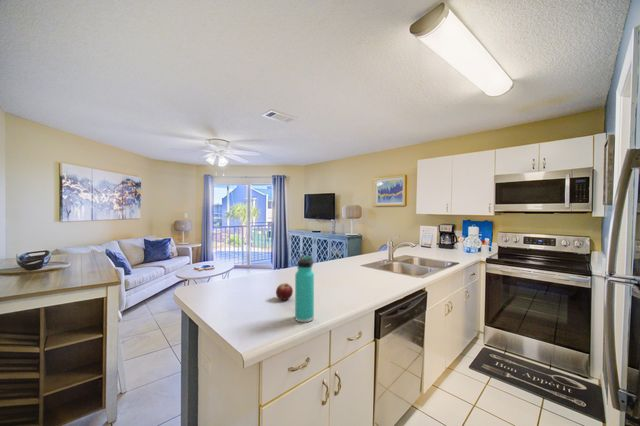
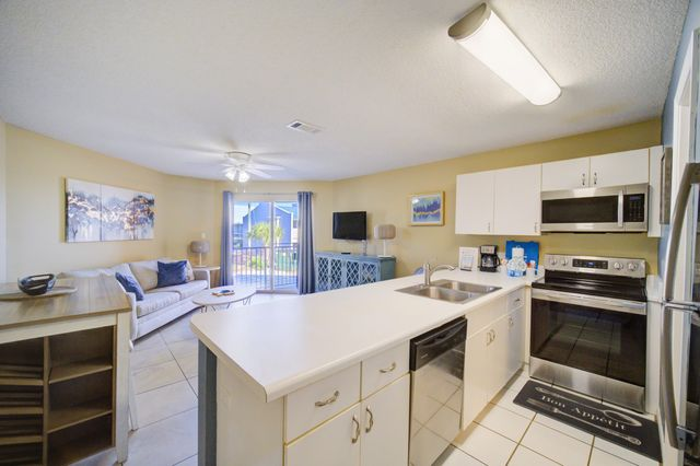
- thermos bottle (304, 287)
- fruit (284, 291)
